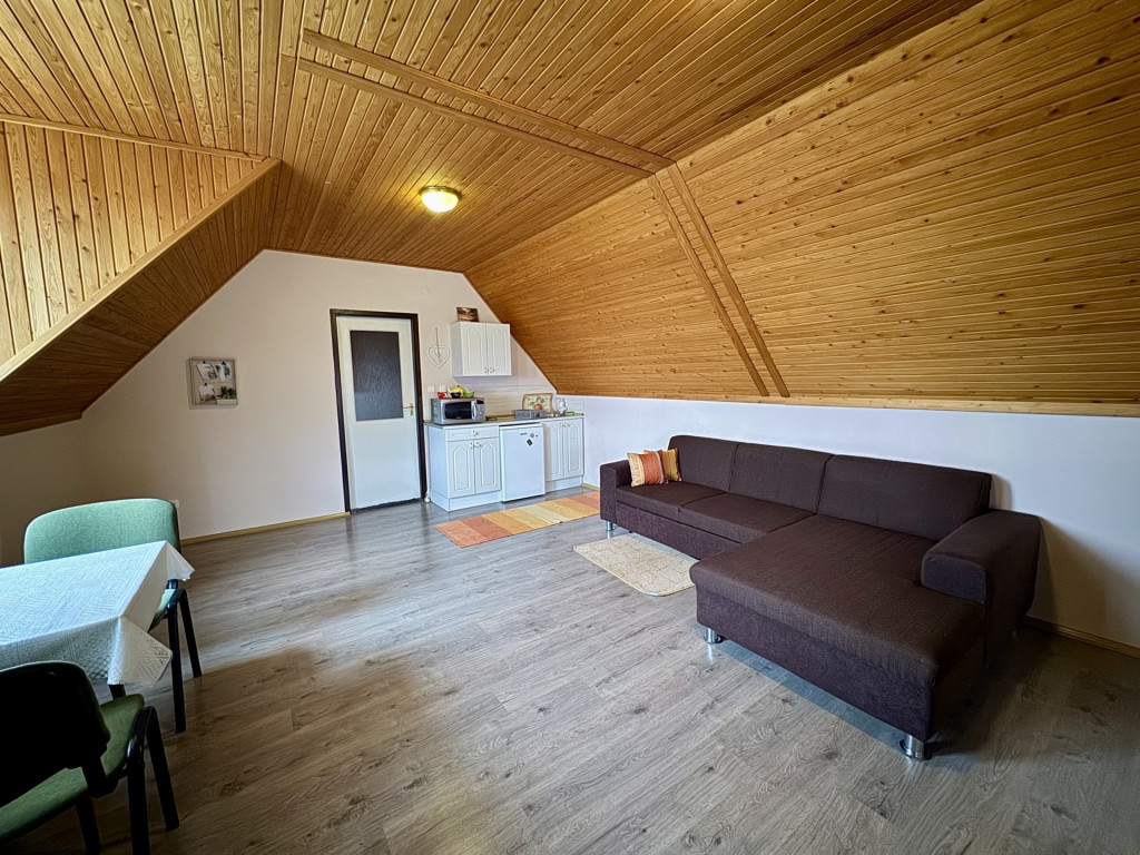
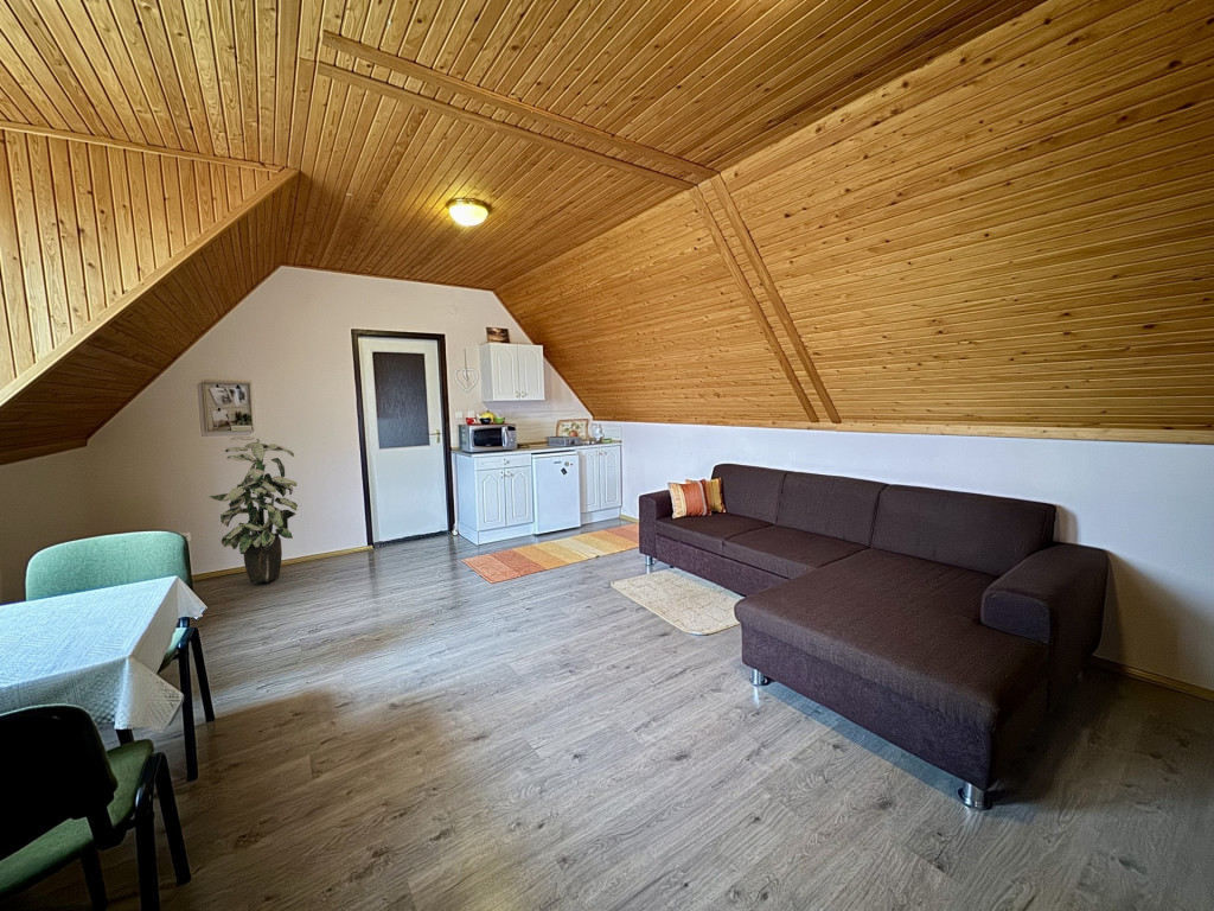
+ indoor plant (256, 508)
